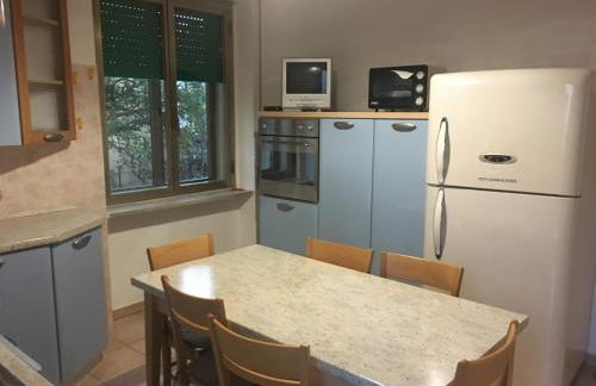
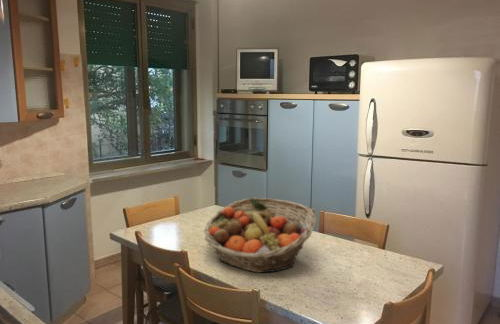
+ fruit basket (258, 232)
